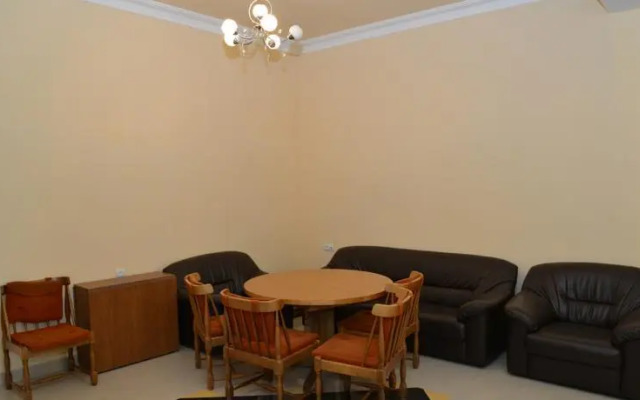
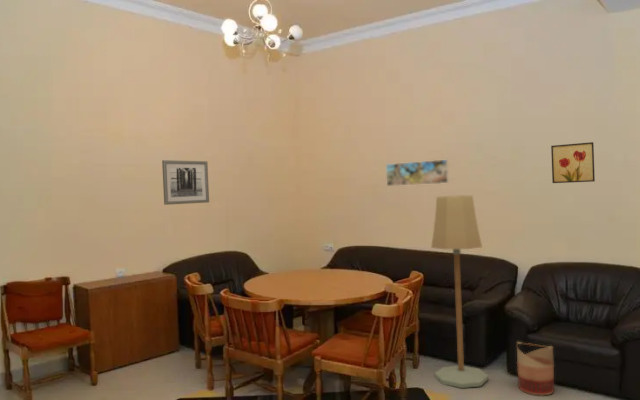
+ wall art (572, 163)
+ basket (535, 366)
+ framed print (416, 173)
+ wall art (186, 182)
+ floor lamp (457, 287)
